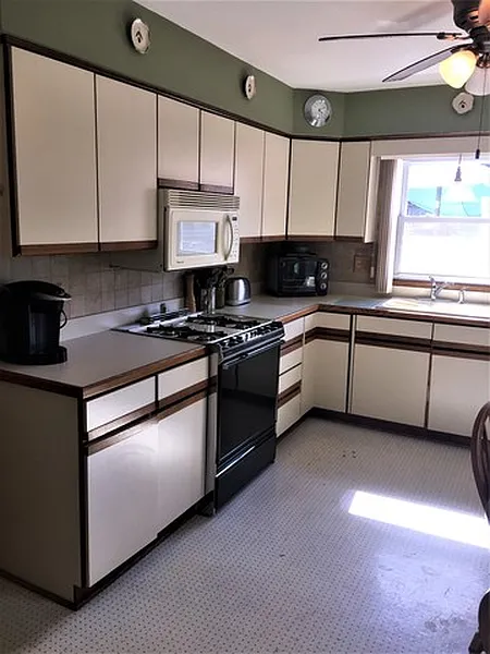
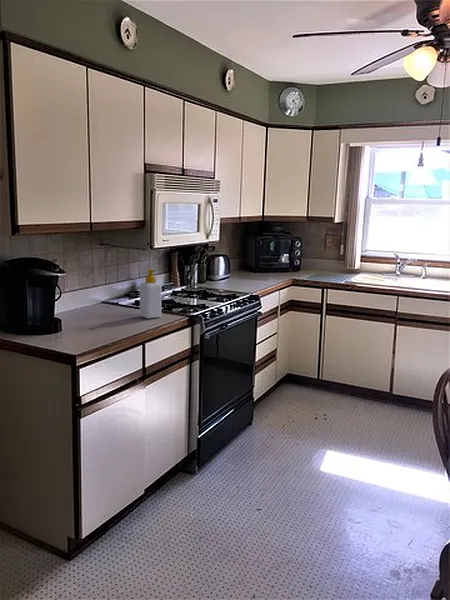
+ soap bottle (150, 293)
